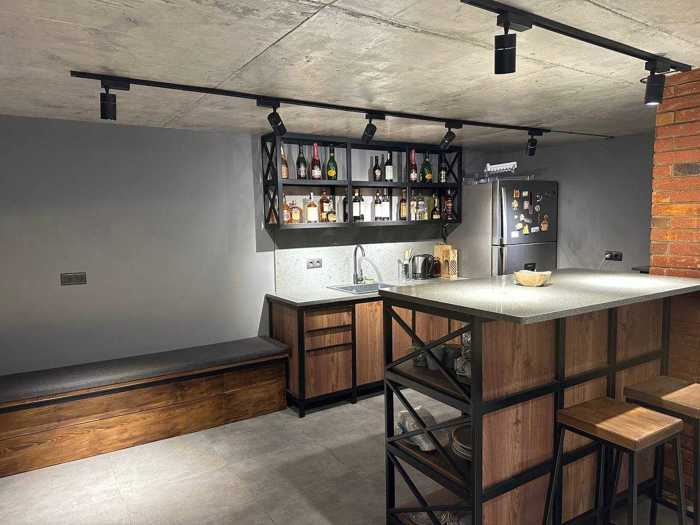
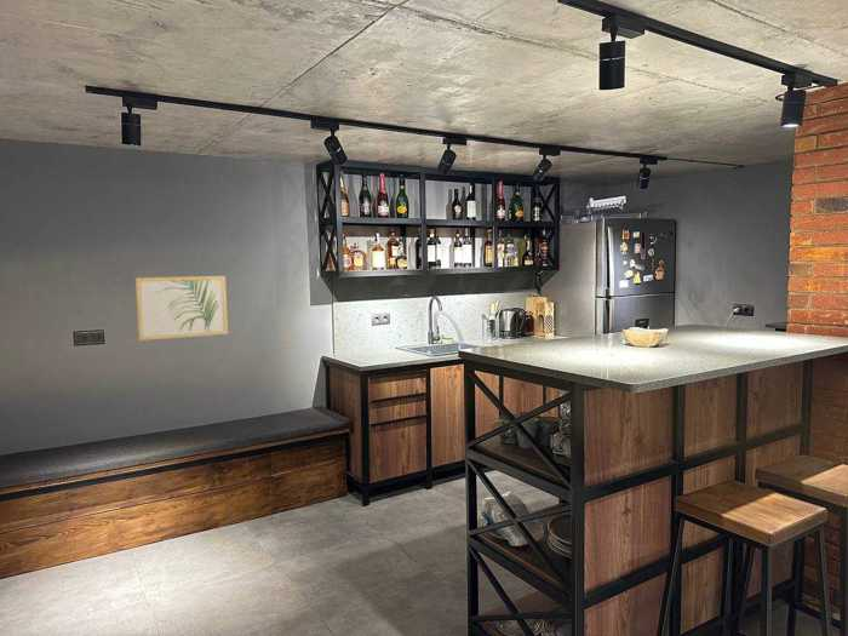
+ wall art (183, 306)
